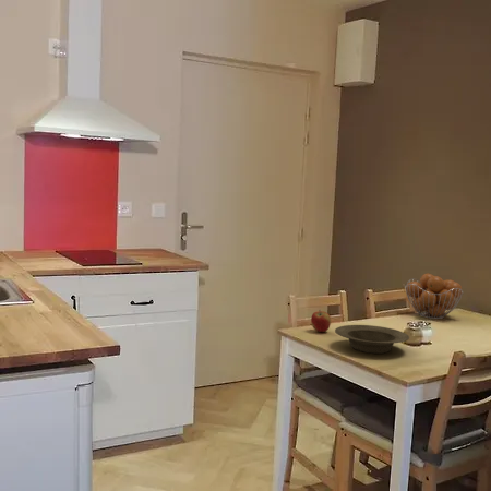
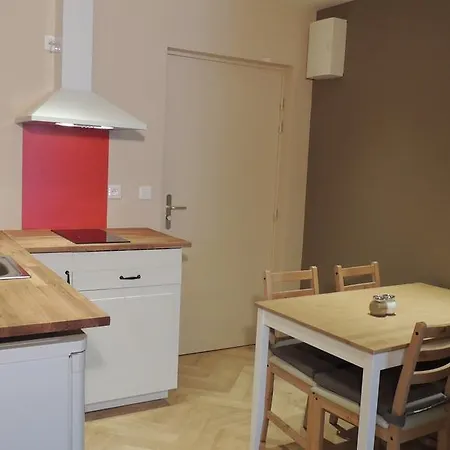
- bowl (371, 340)
- fruit basket (433, 296)
- apple (321, 320)
